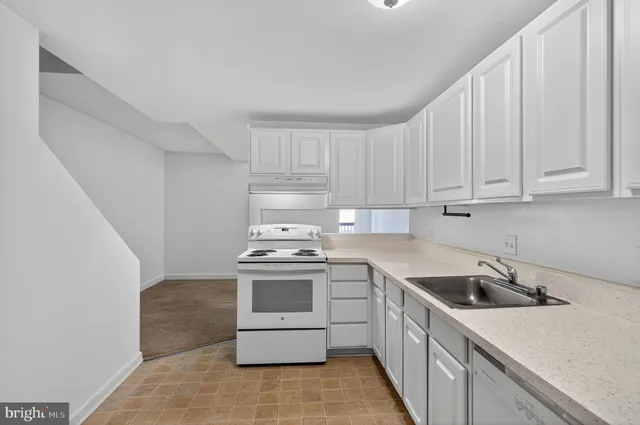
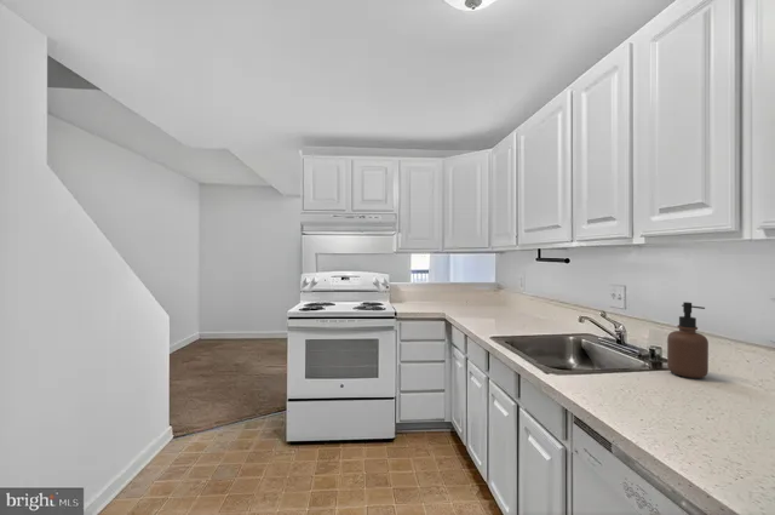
+ soap dispenser (687, 338)
